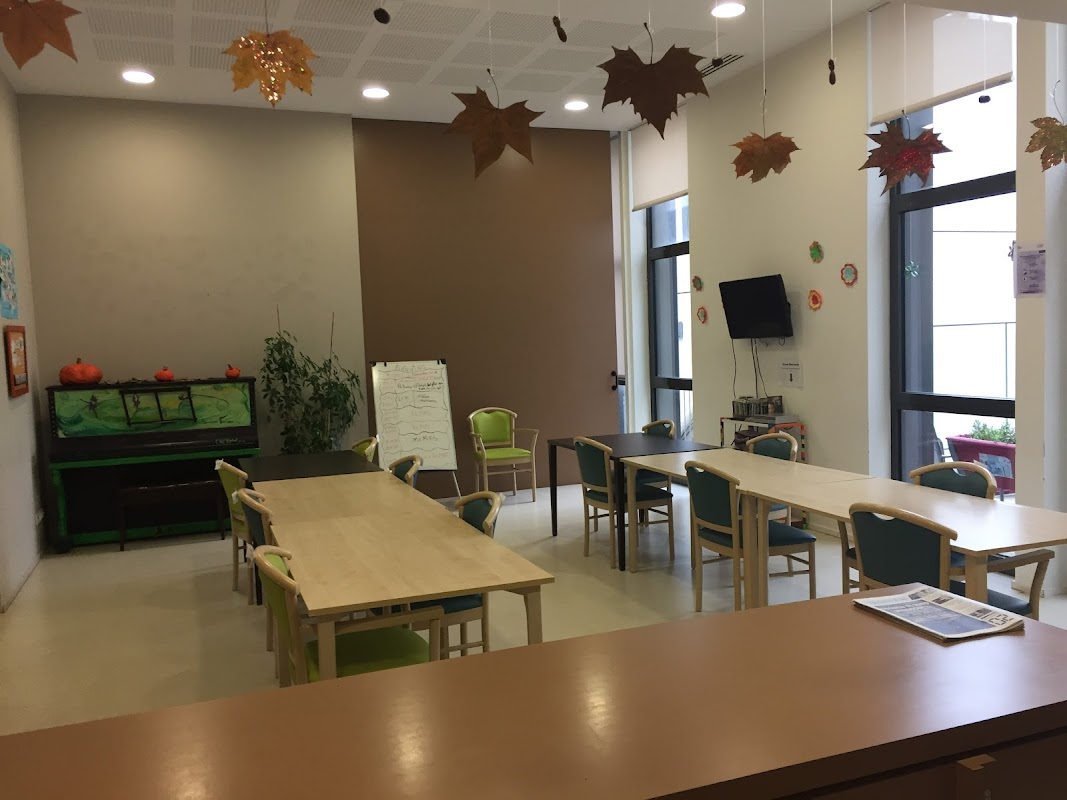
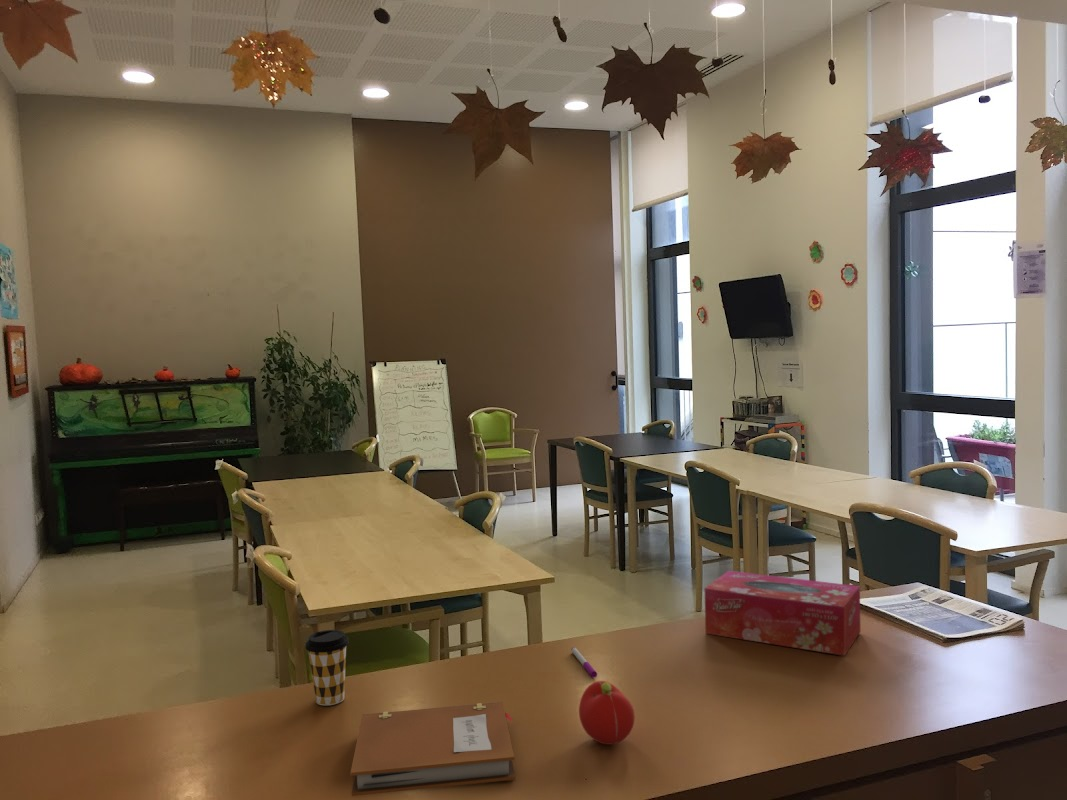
+ fruit (606, 709)
+ coffee cup (328, 667)
+ tissue box (782, 609)
+ pen (583, 661)
+ notebook (437, 743)
